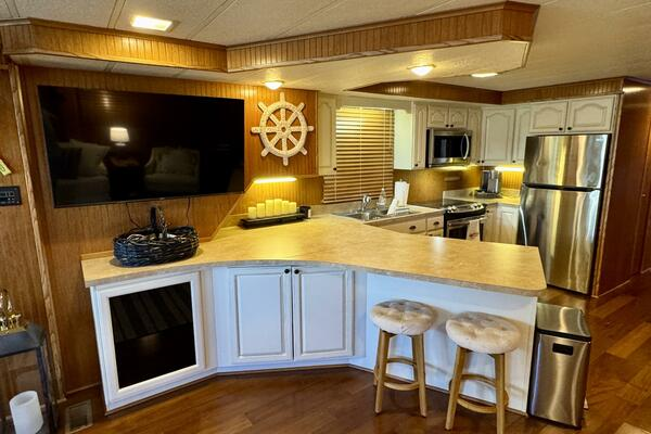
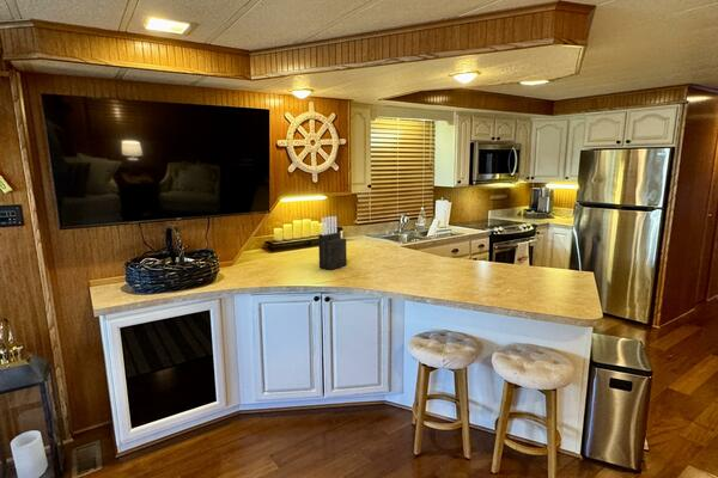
+ knife block (334, 241)
